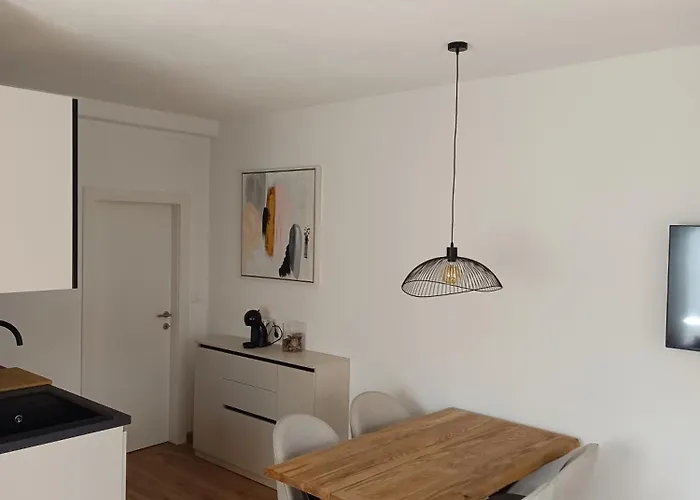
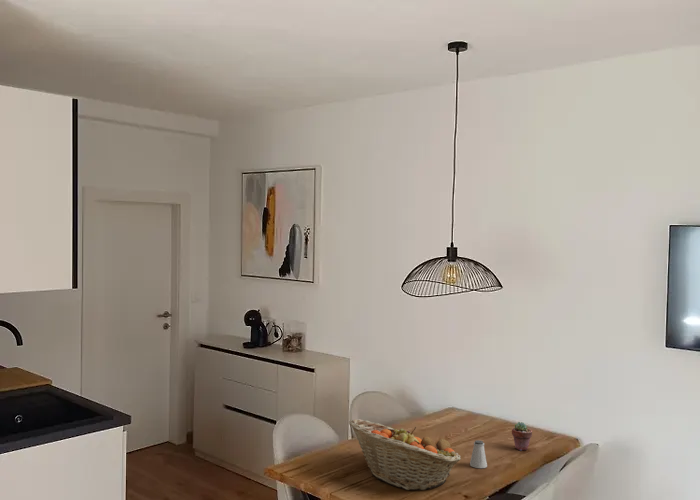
+ fruit basket (403, 449)
+ potted succulent (521, 435)
+ saltshaker (478, 453)
